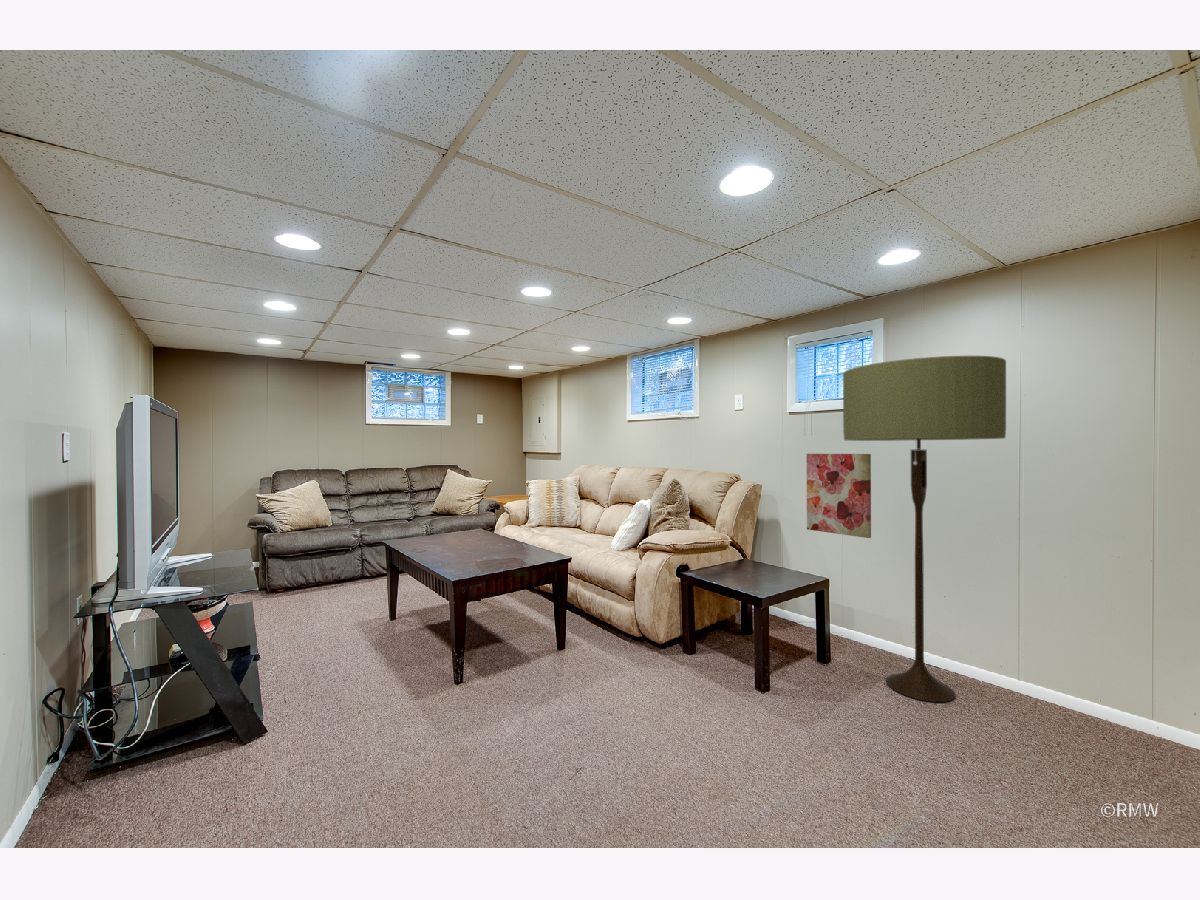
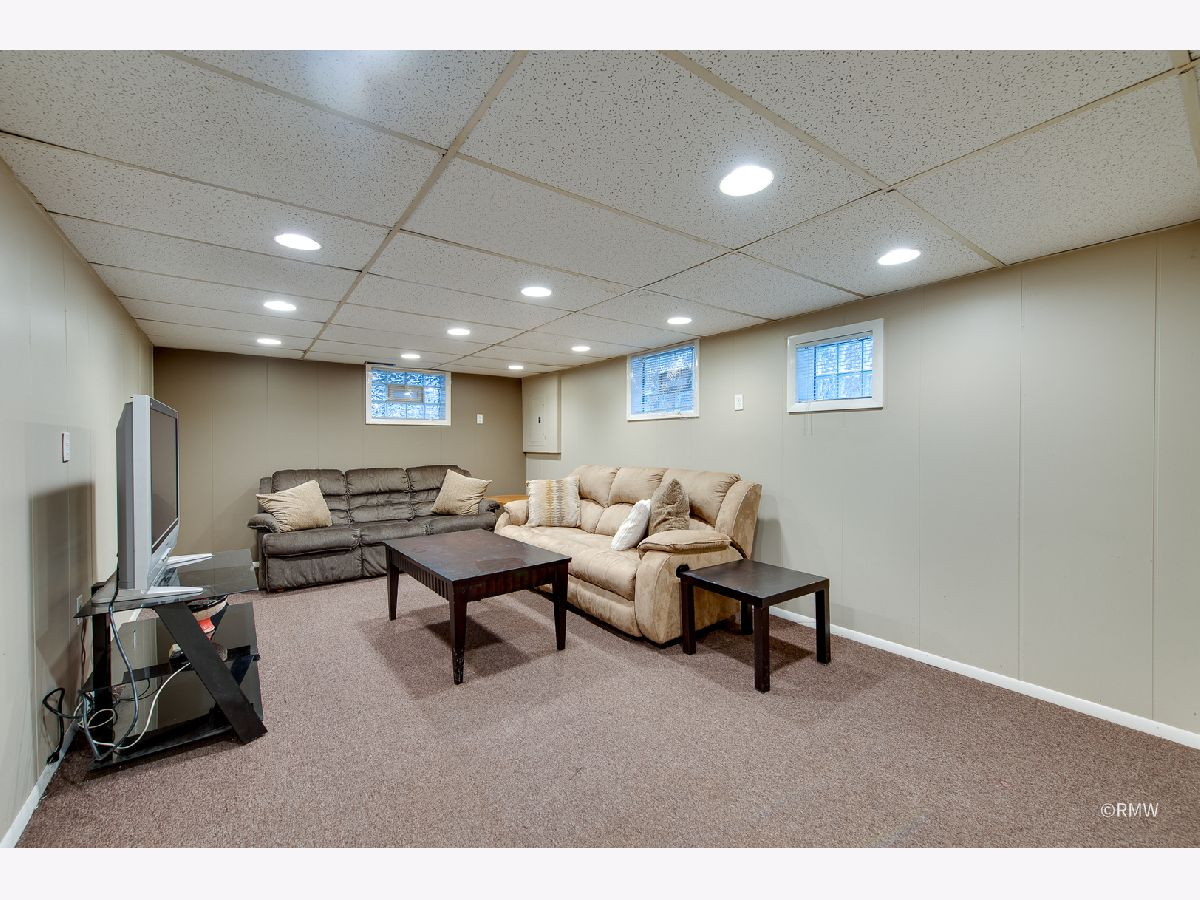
- floor lamp (918, 527)
- wall art (837, 493)
